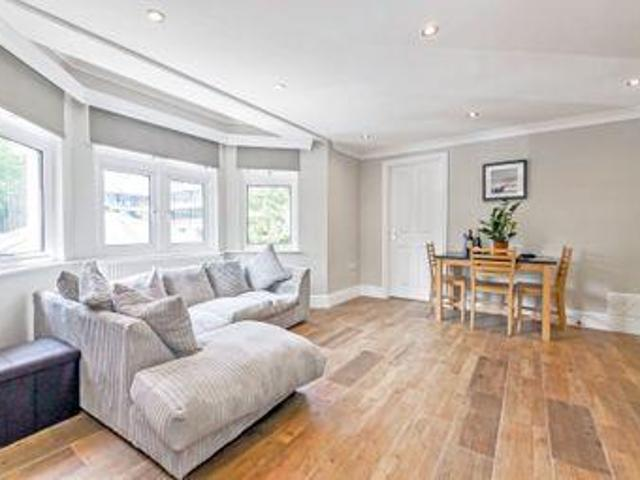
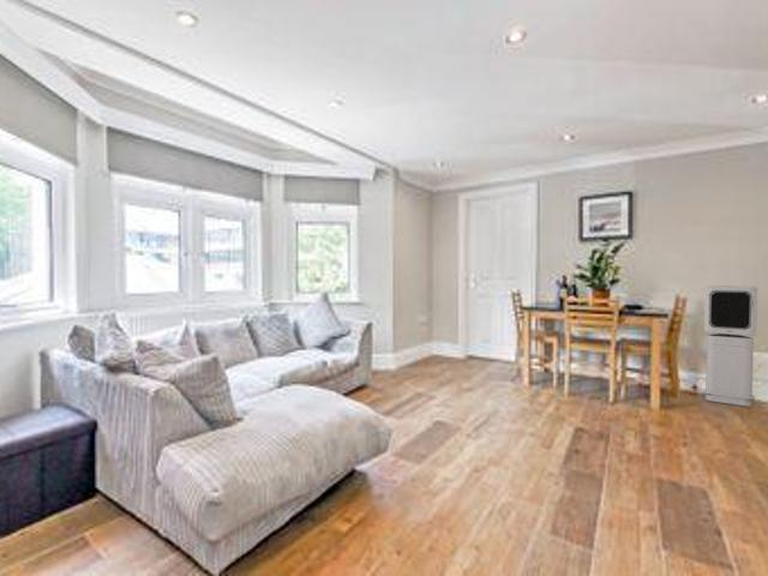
+ air purifier (728, 342)
